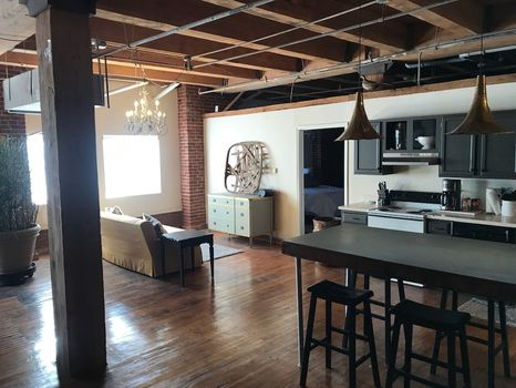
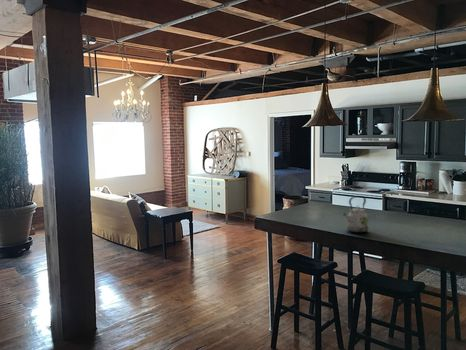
+ kettle (354, 214)
